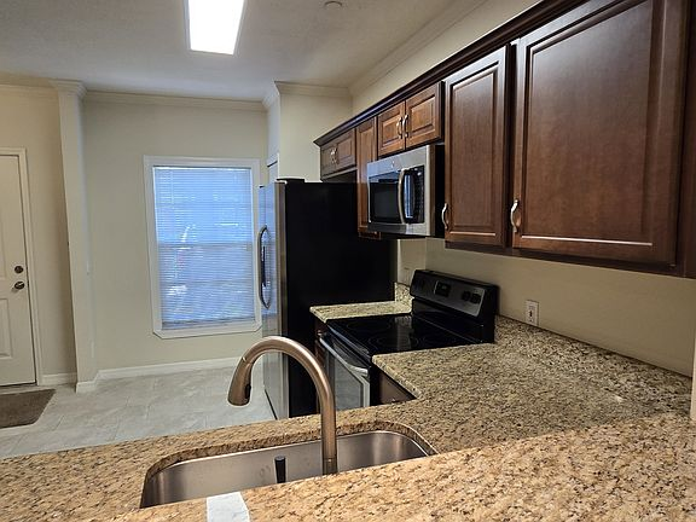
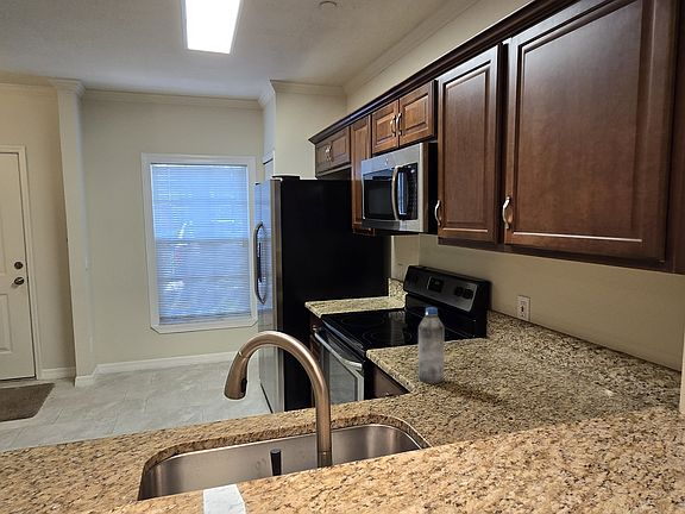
+ water bottle (431, 344)
